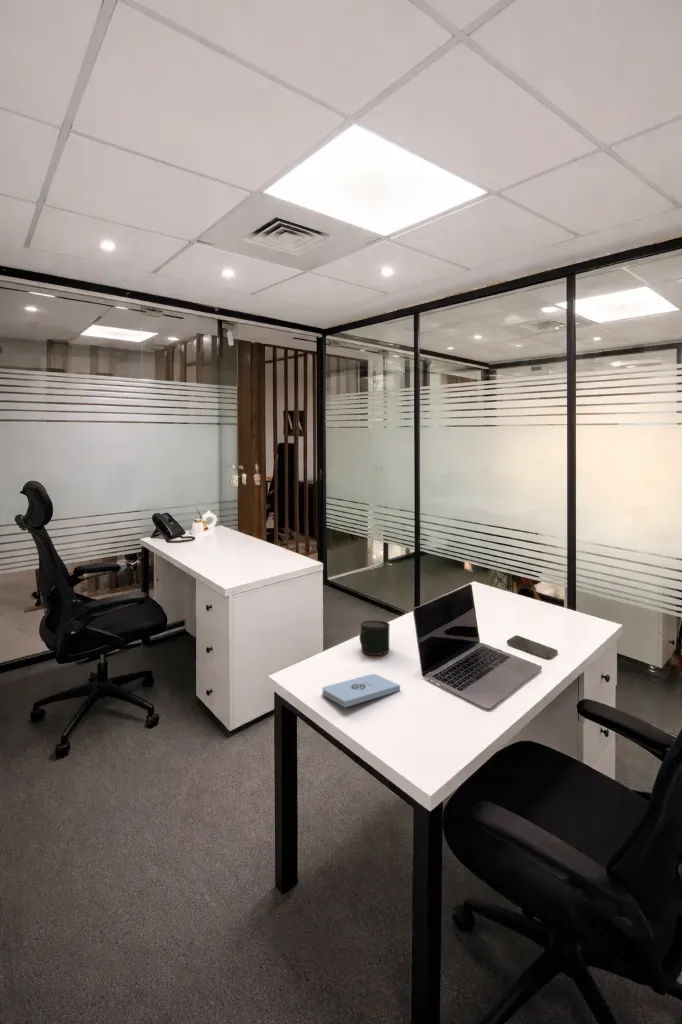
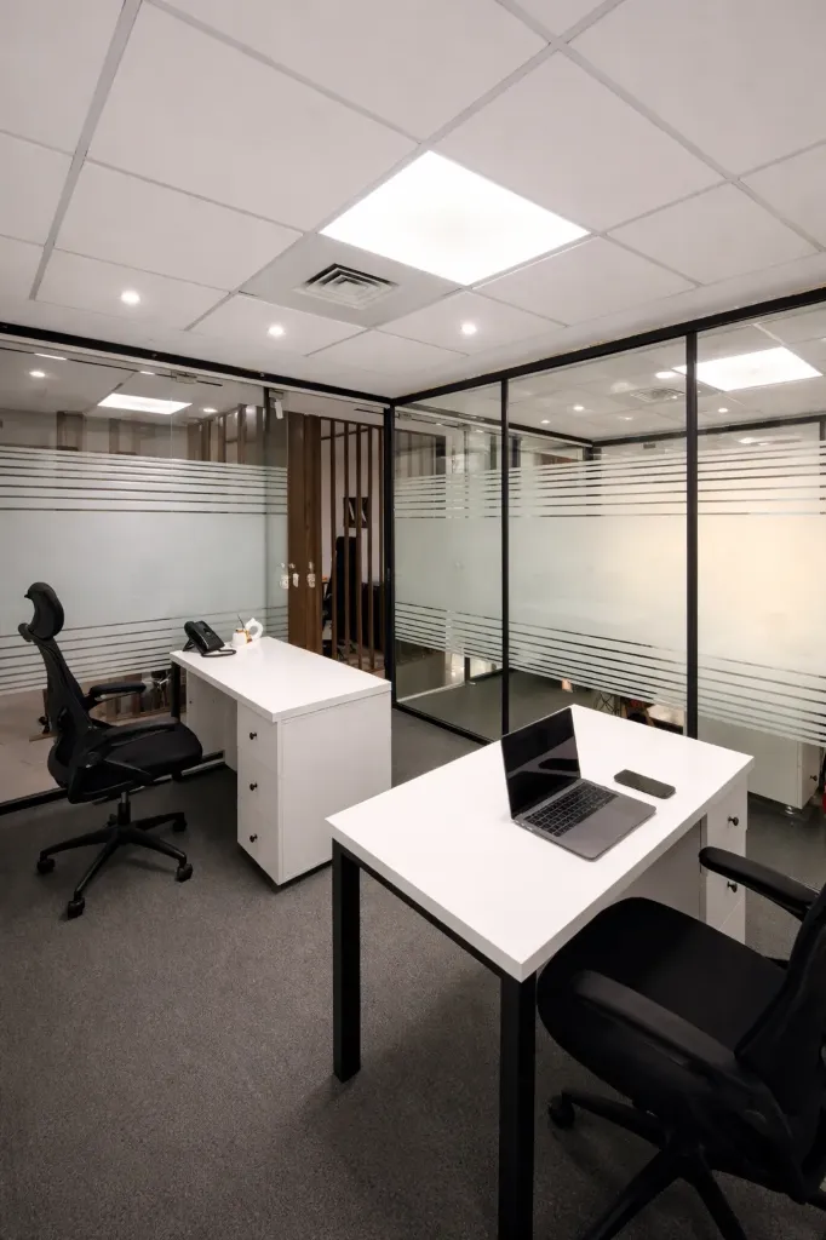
- mug (372, 638)
- notepad (360, 689)
